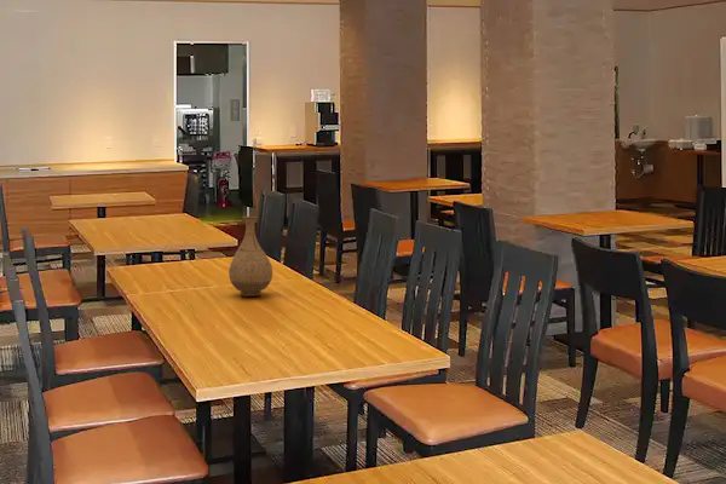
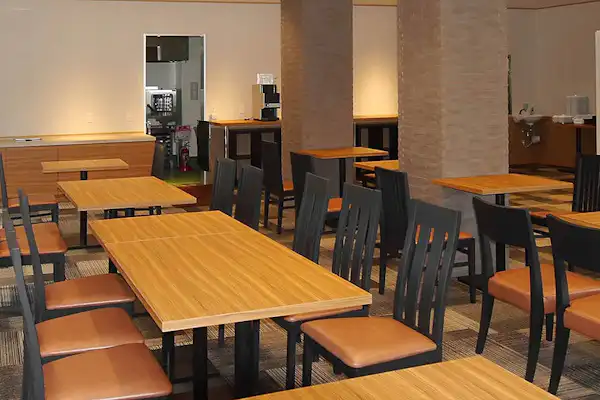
- vase (250, 255)
